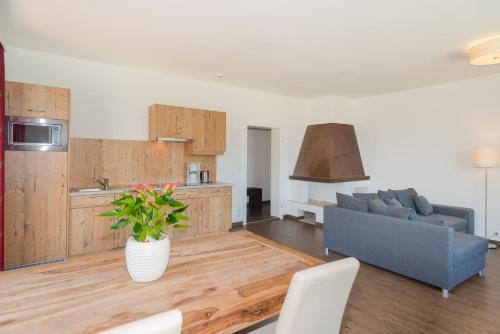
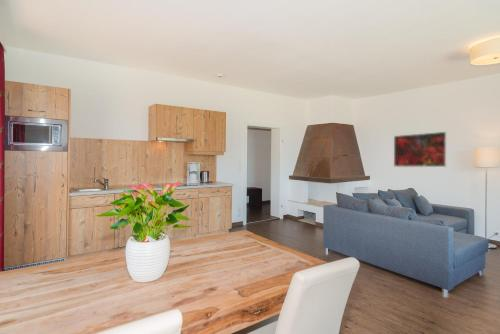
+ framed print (418, 150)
